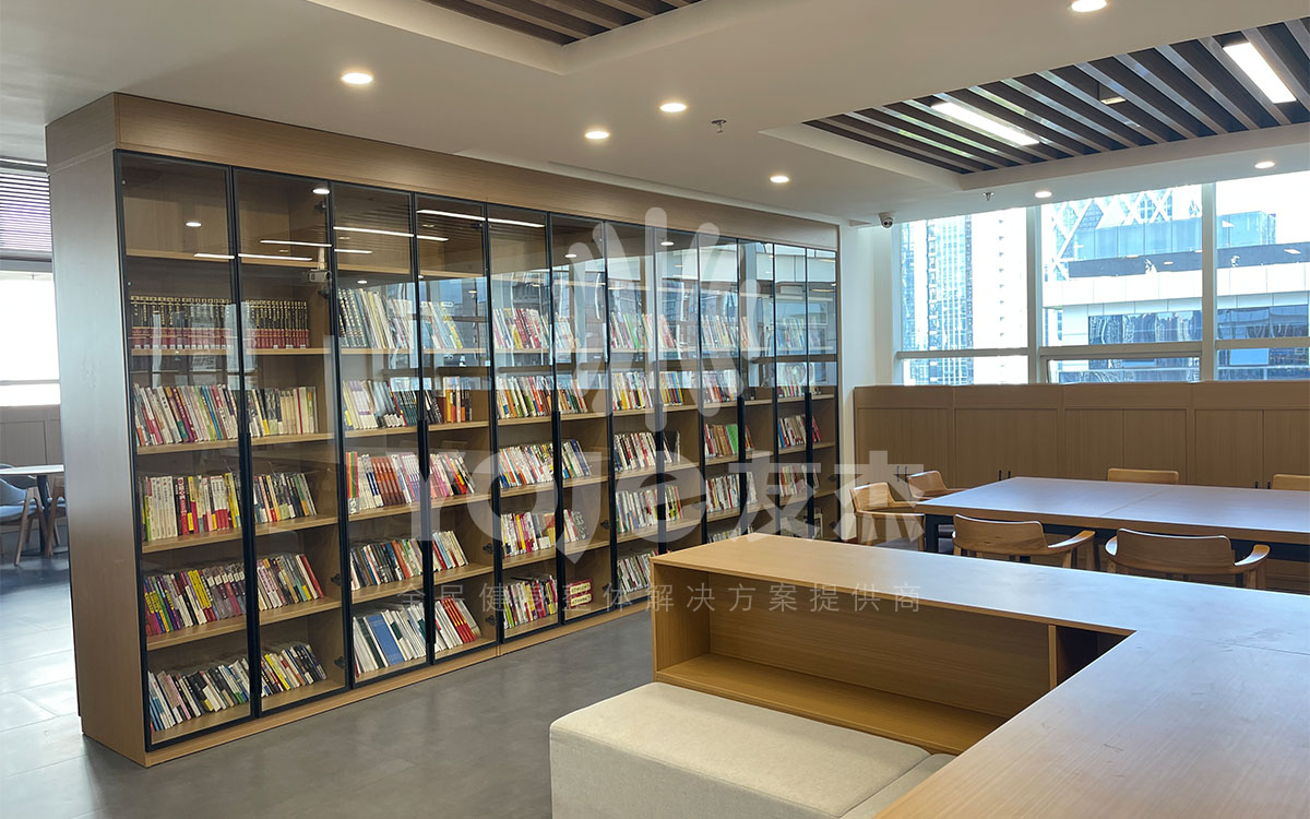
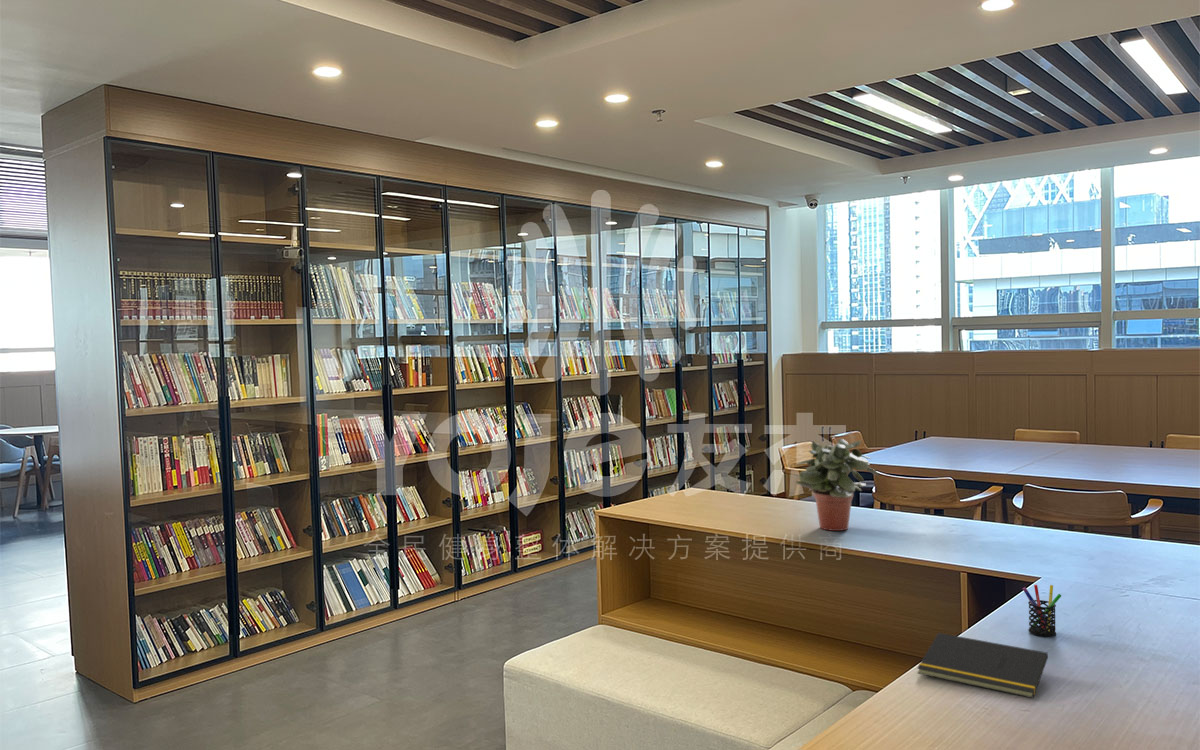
+ notepad (982, 663)
+ pen holder (1044, 608)
+ potted plant (833, 482)
